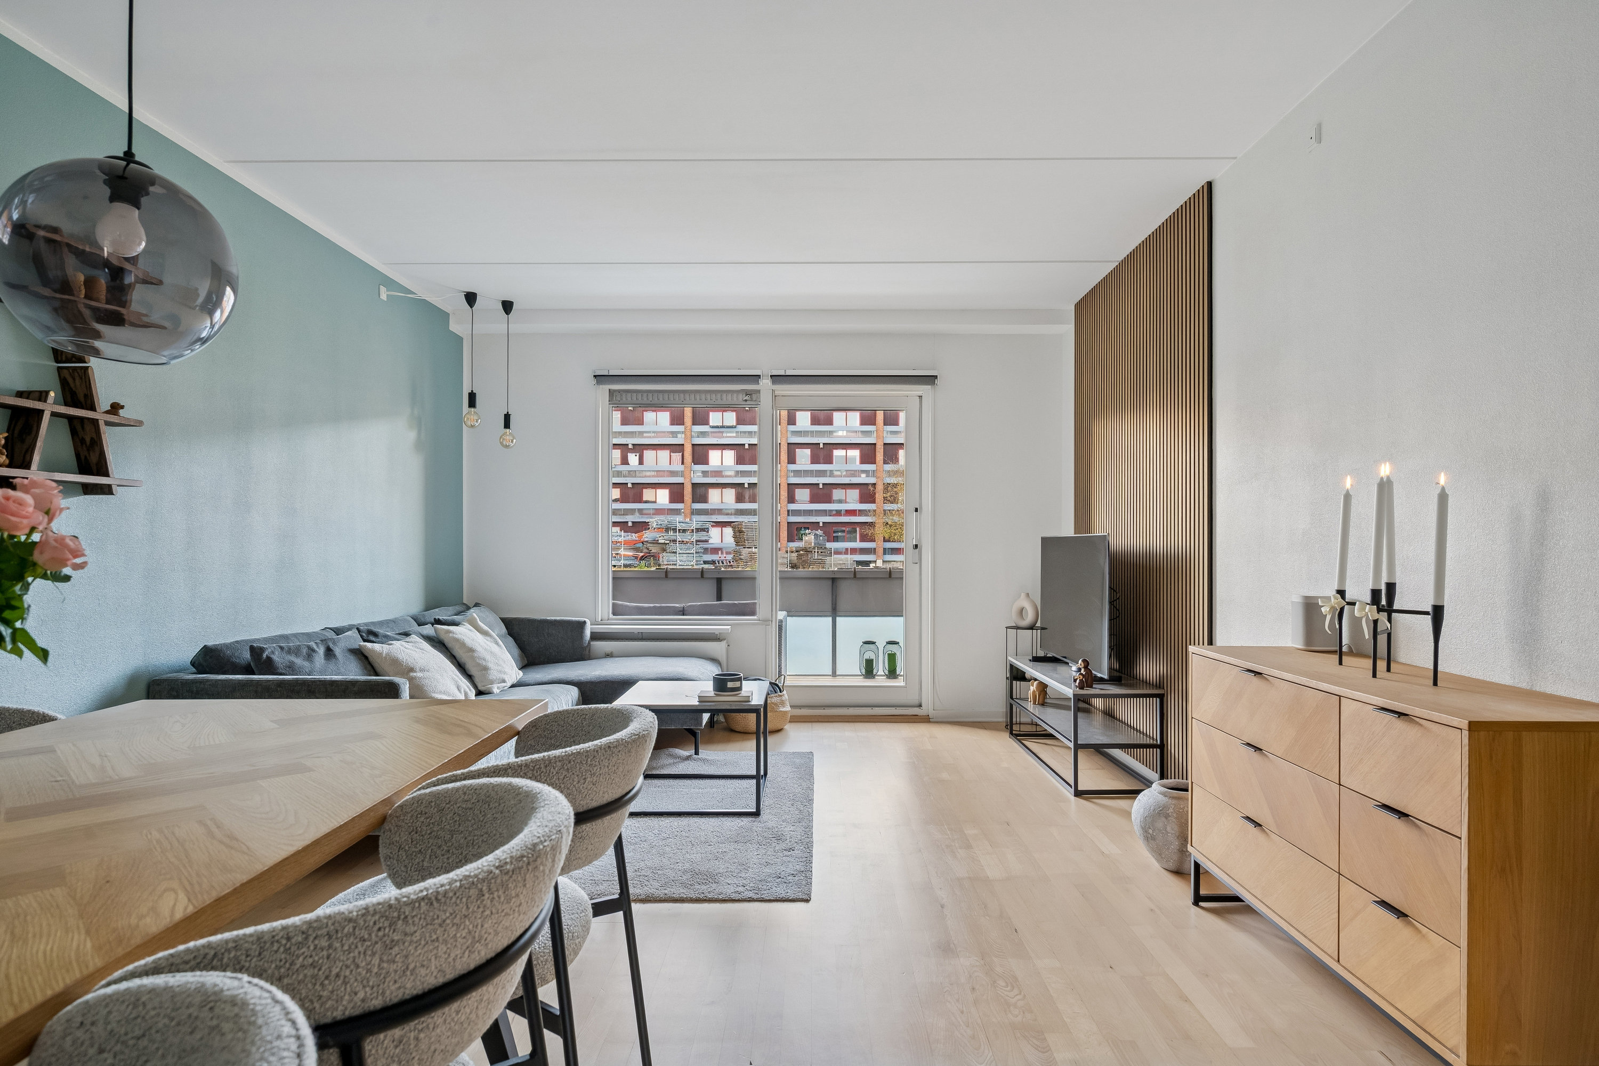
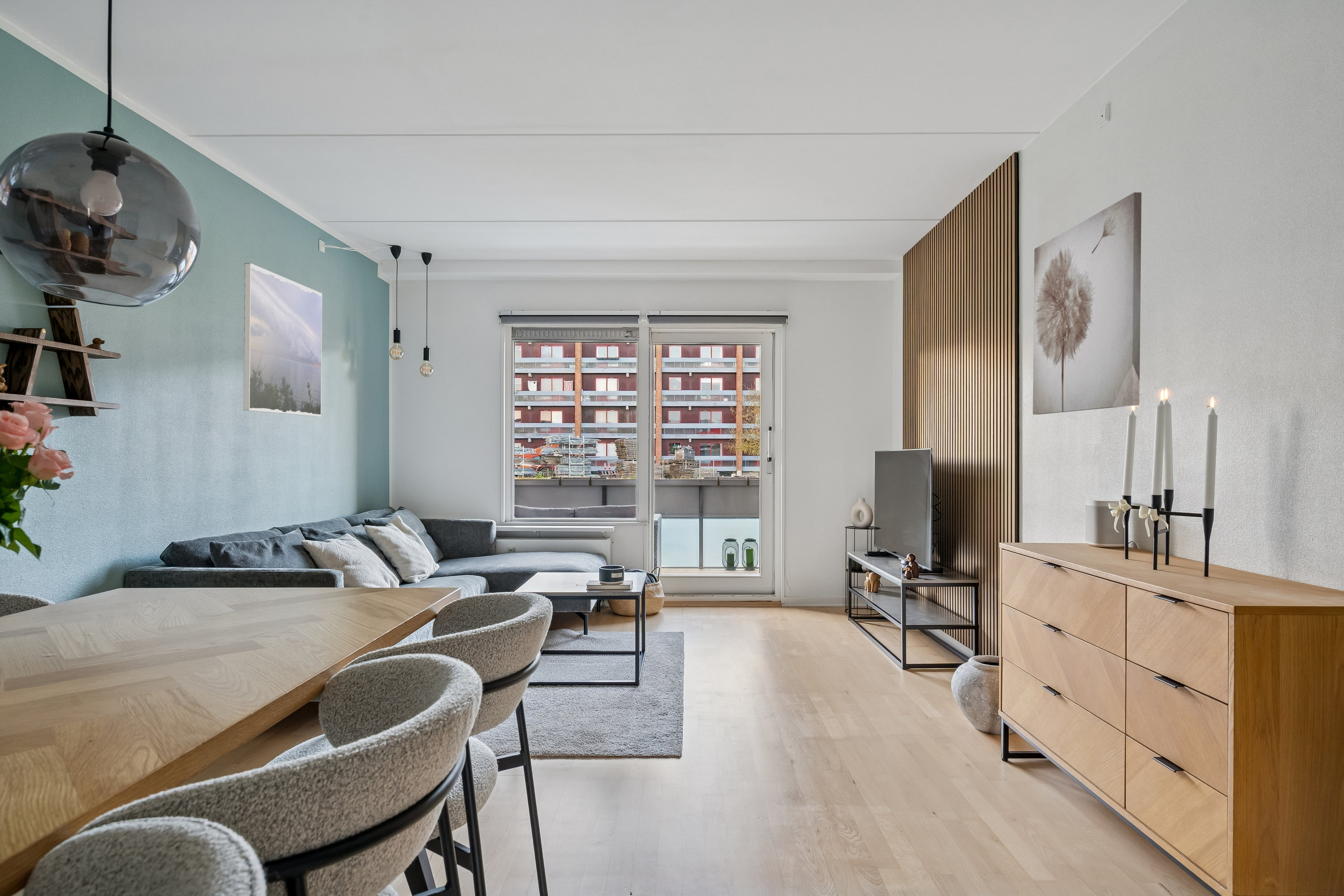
+ wall art (1080, 317)
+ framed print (286, 346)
